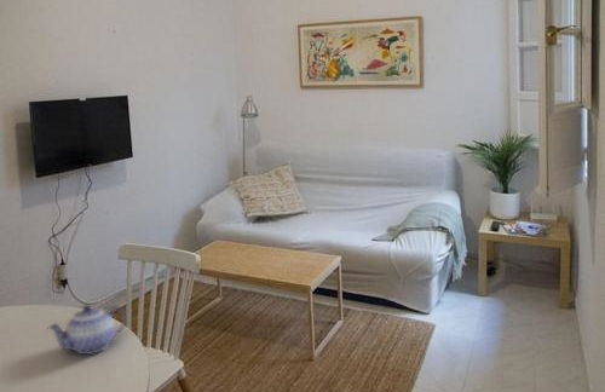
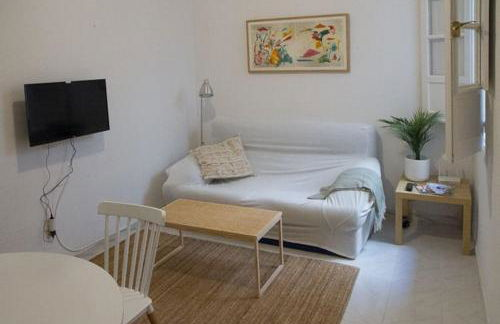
- teapot (88, 327)
